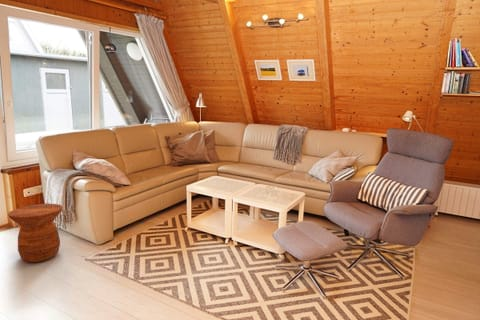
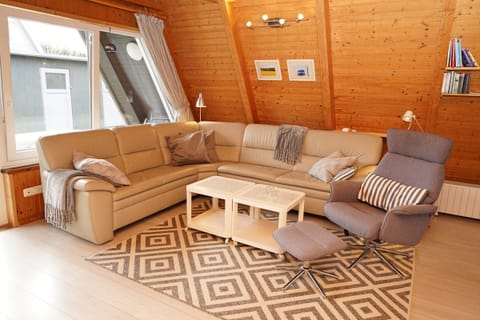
- side table (38, 233)
